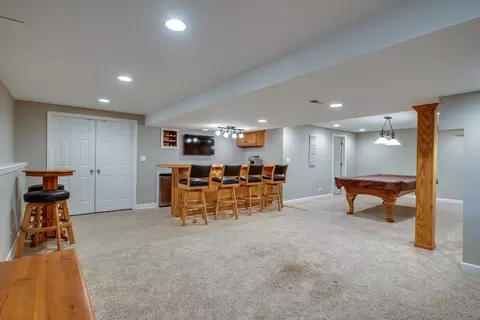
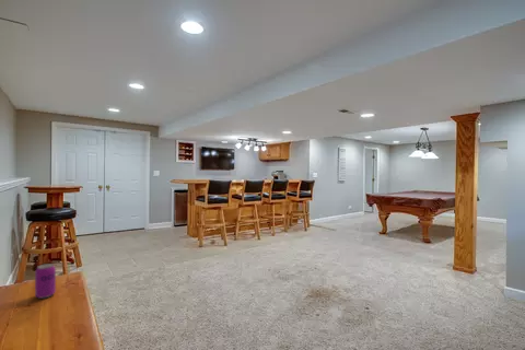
+ beverage can (45, 280)
